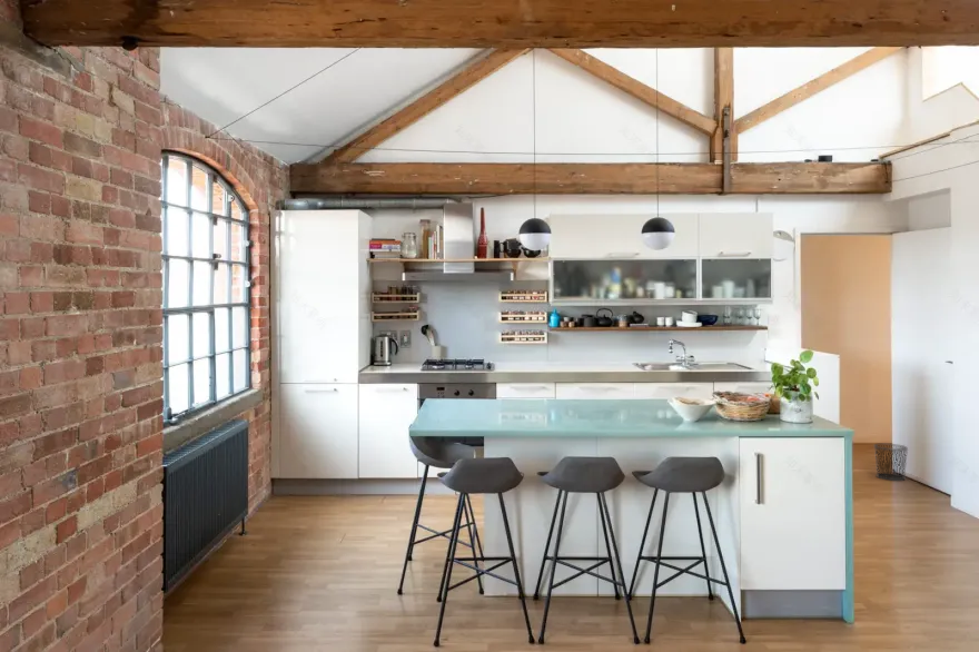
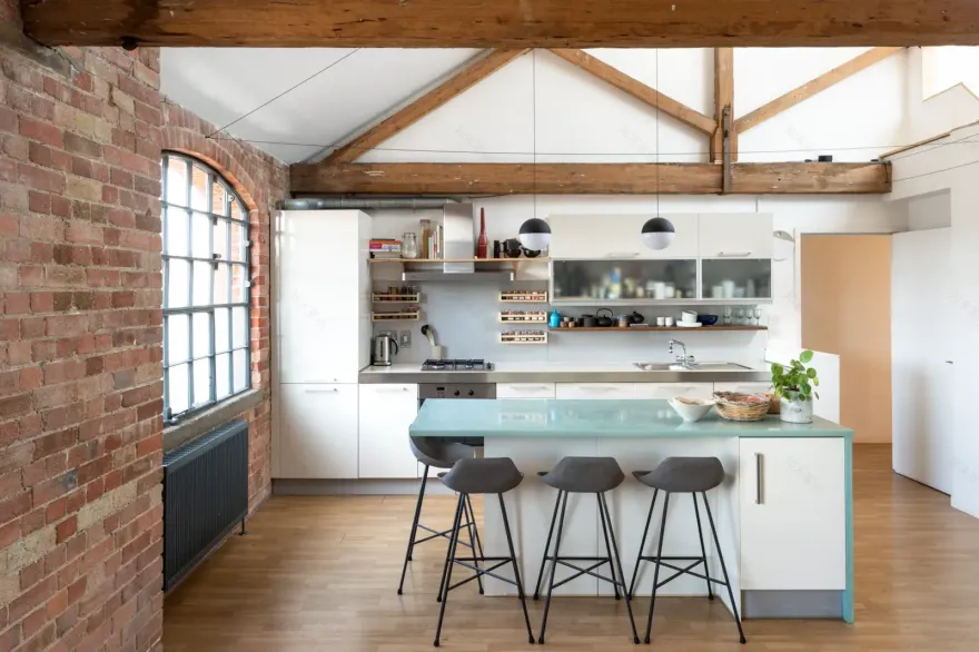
- waste bin (890, 462)
